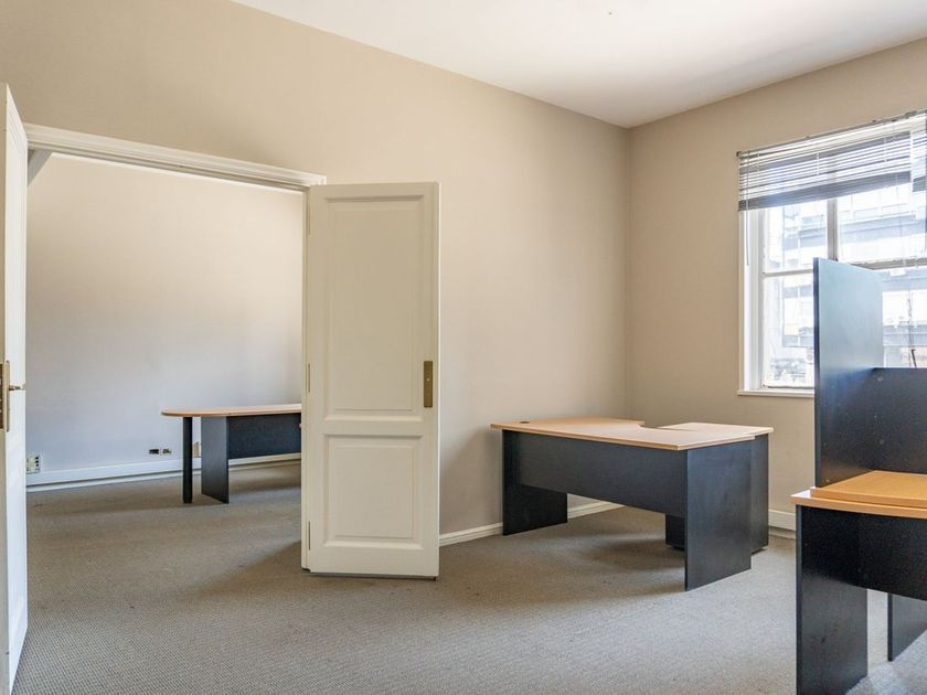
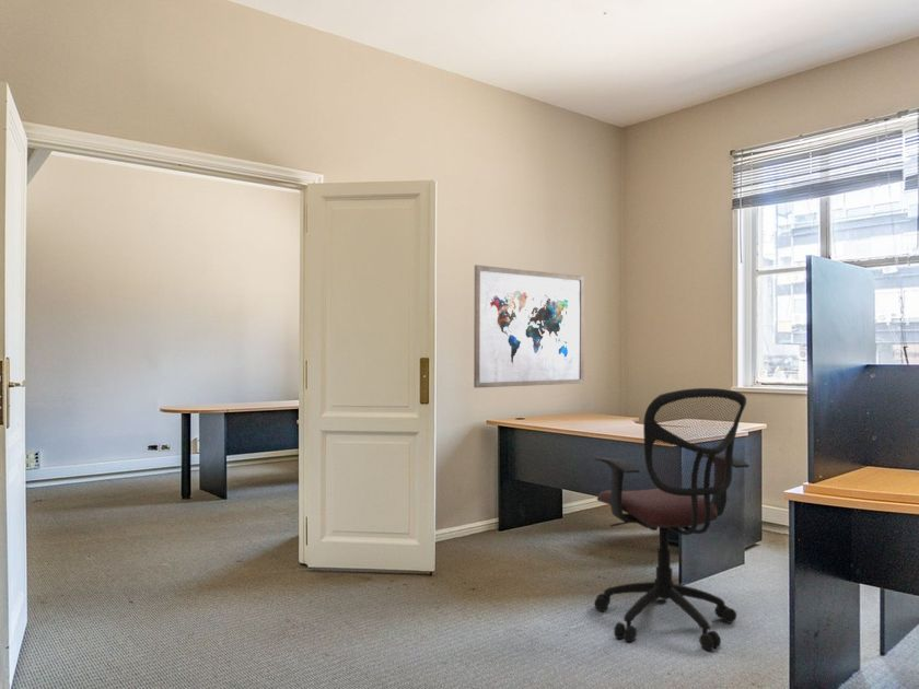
+ office chair (668, 504)
+ wall art (532, 328)
